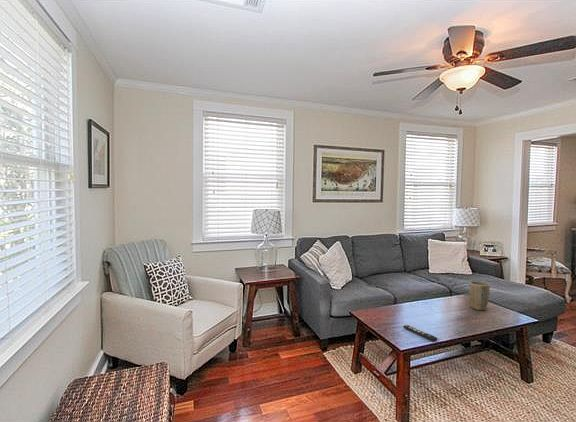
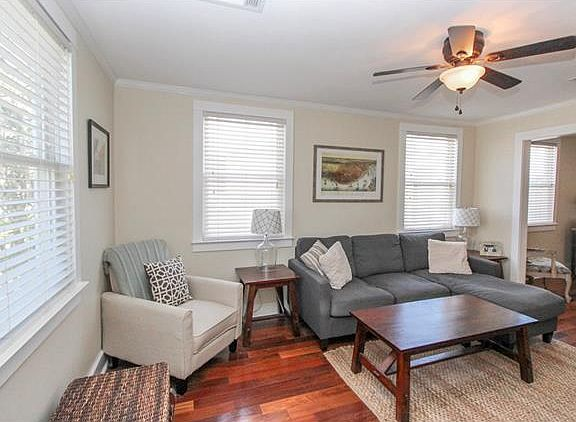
- plant pot (479, 295)
- remote control (419, 332)
